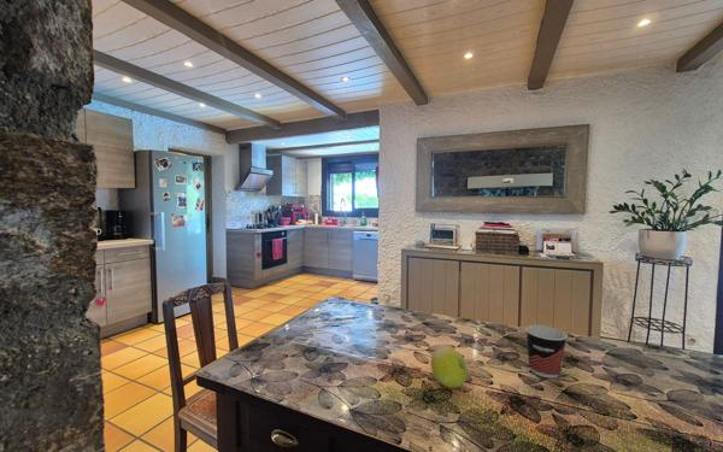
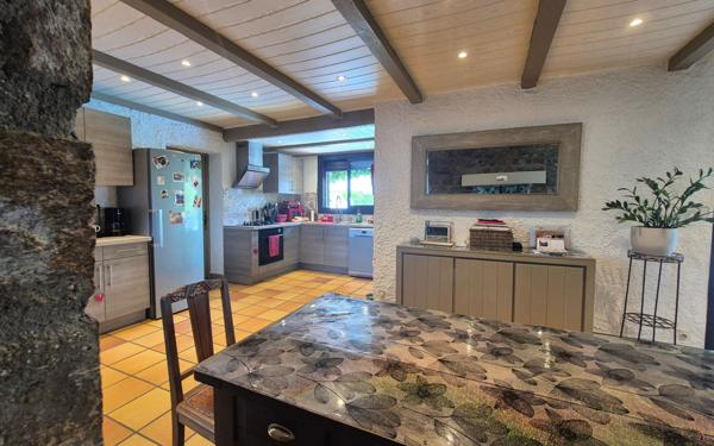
- cup (545, 351)
- fruit (448, 366)
